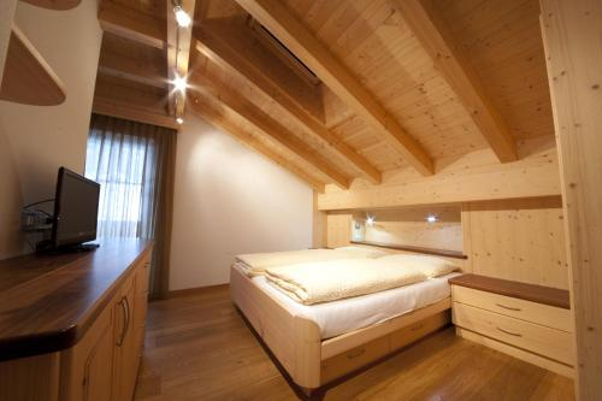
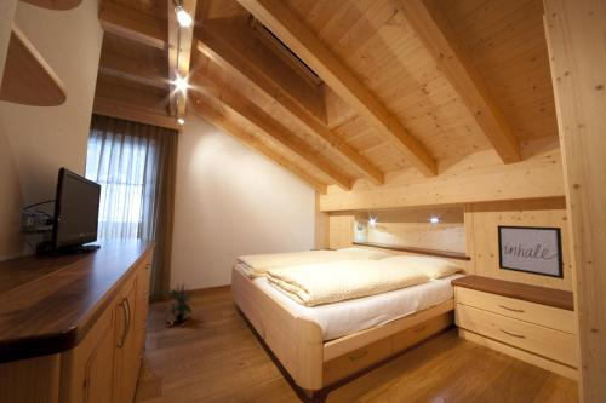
+ potted plant (179, 304)
+ wall art (527, 249)
